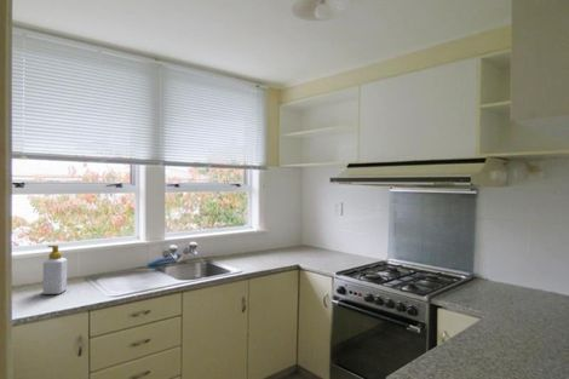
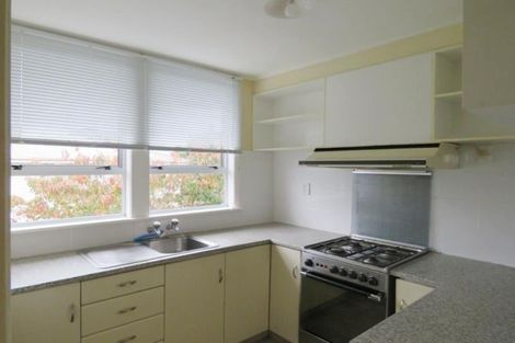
- soap bottle (54, 268)
